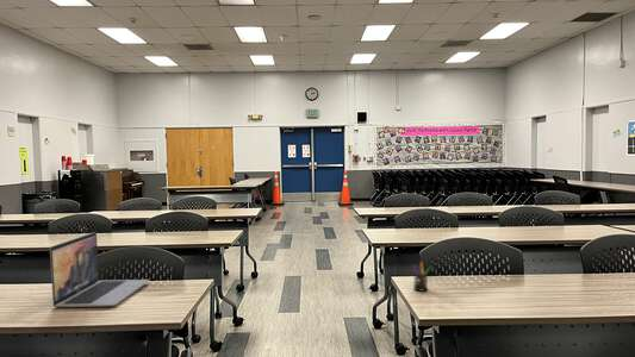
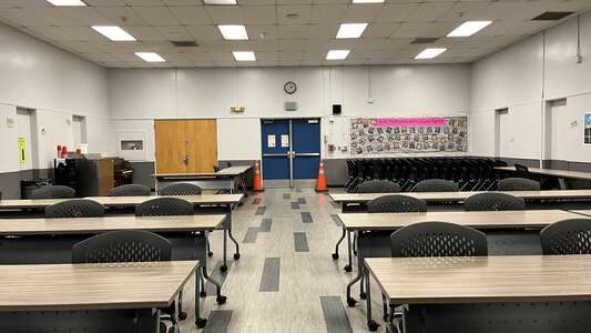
- laptop (97, 265)
- pen holder (422, 275)
